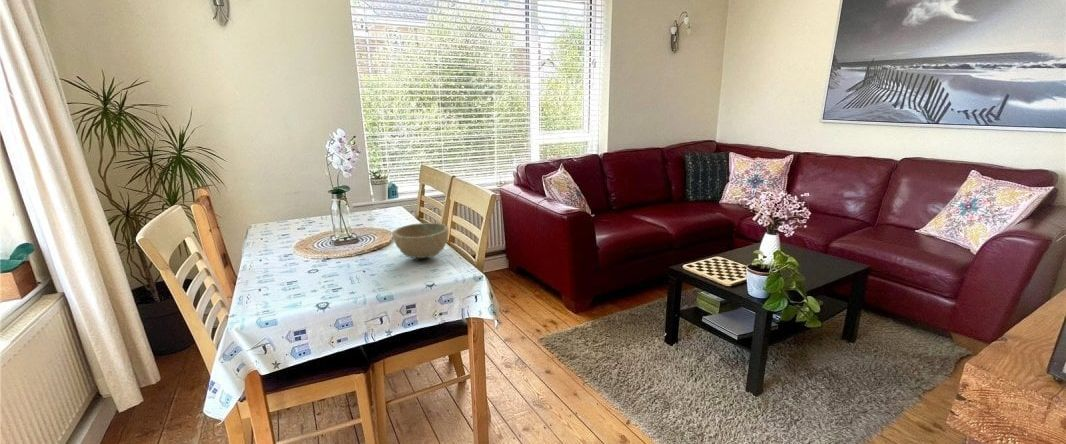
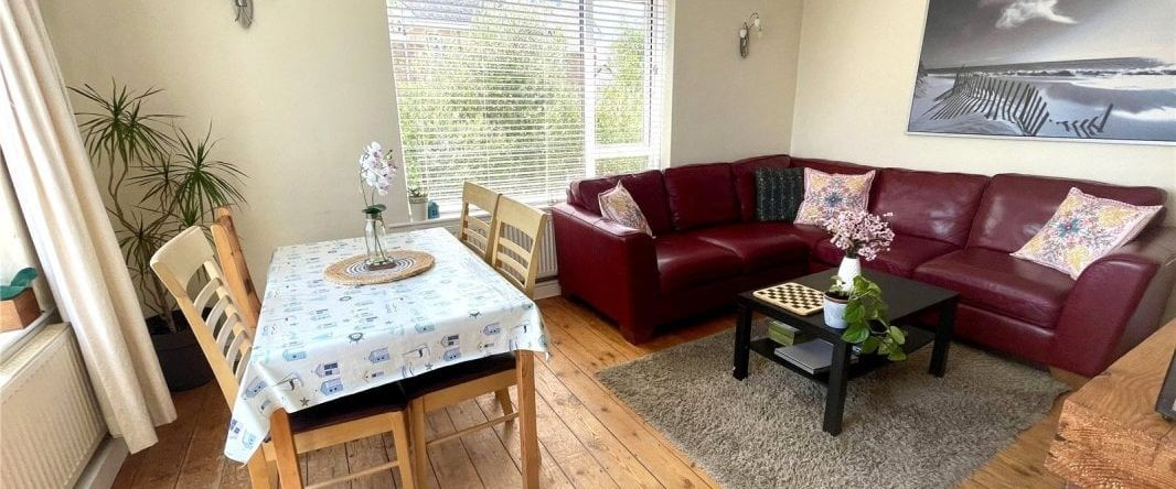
- bowl (422, 243)
